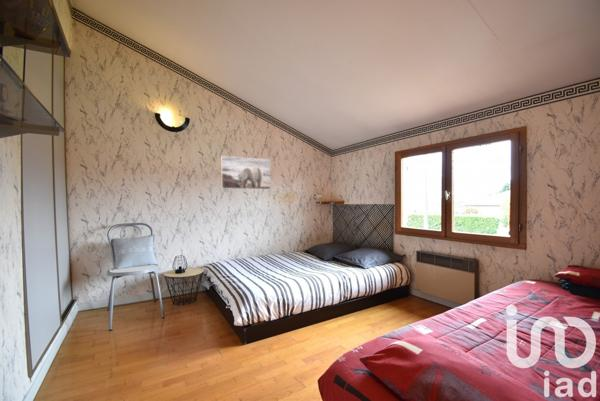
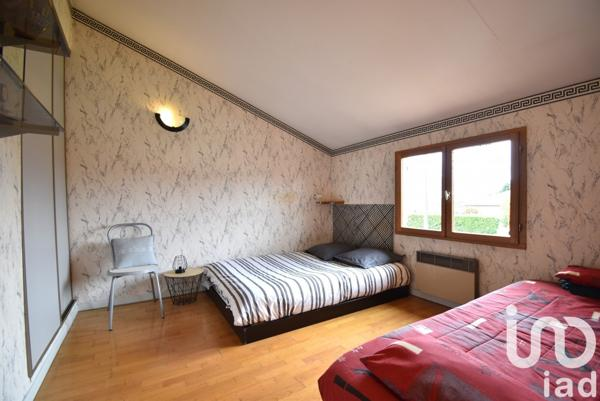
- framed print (246, 173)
